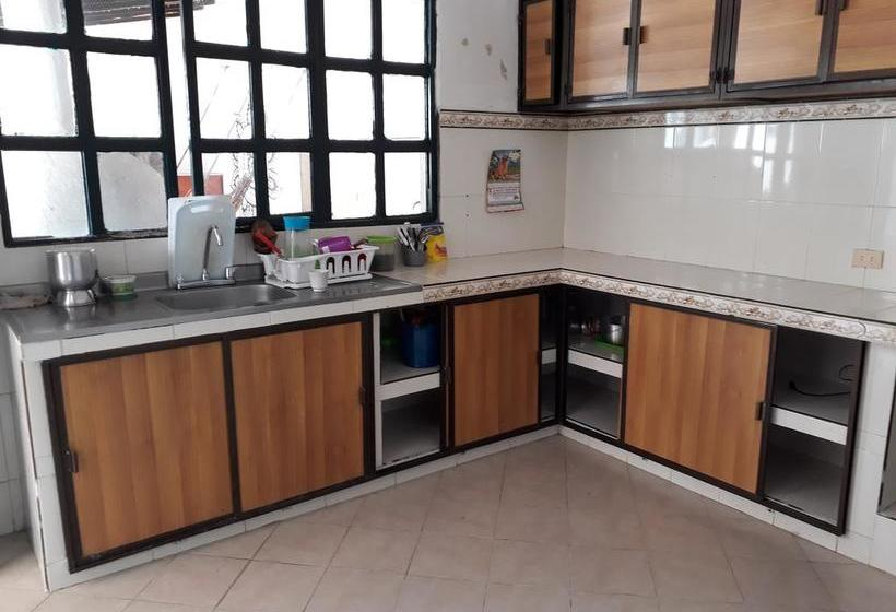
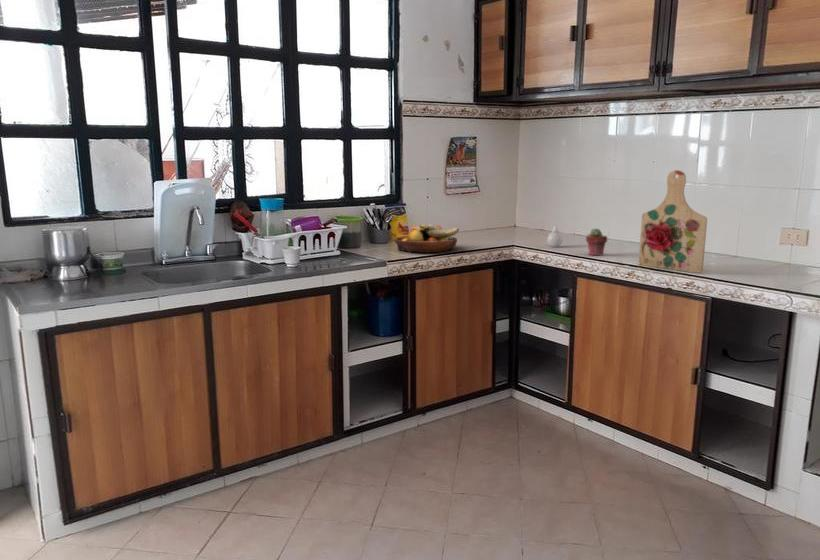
+ cutting board (671, 220)
+ vase (555, 236)
+ fruit bowl (426, 236)
+ potted succulent (596, 241)
